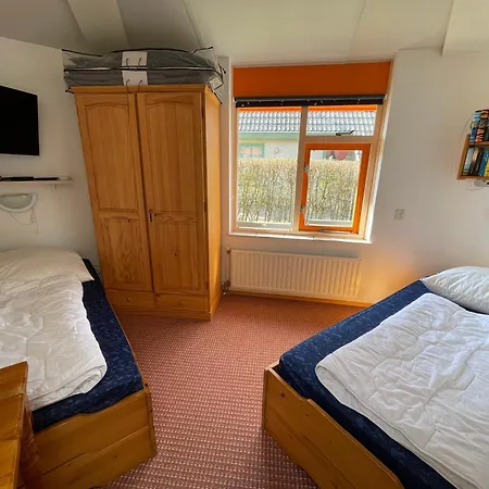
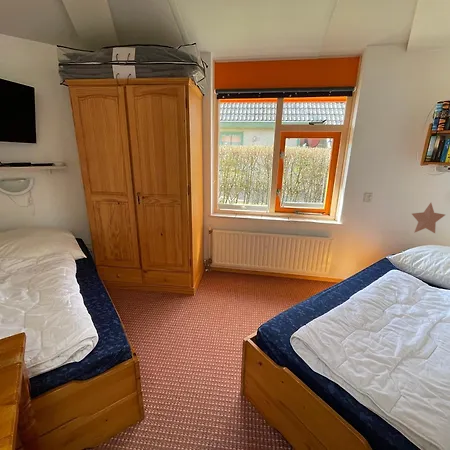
+ decorative star (427, 217)
